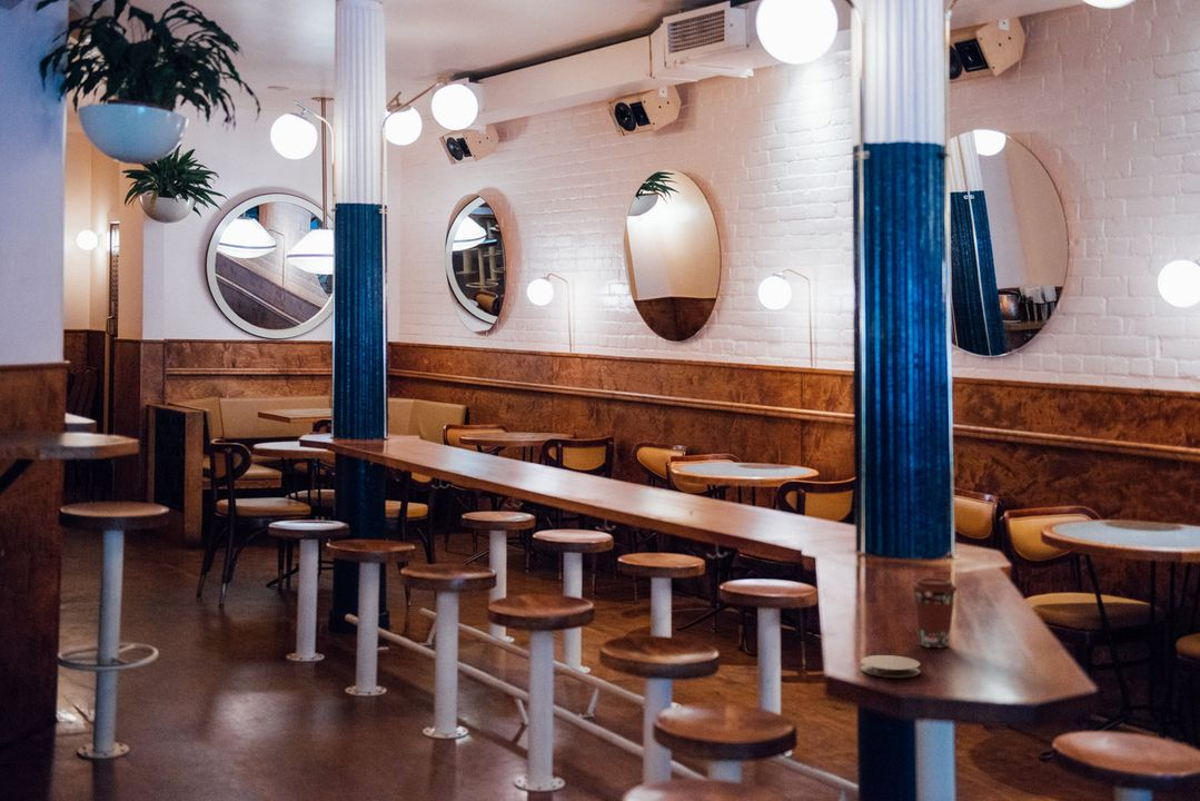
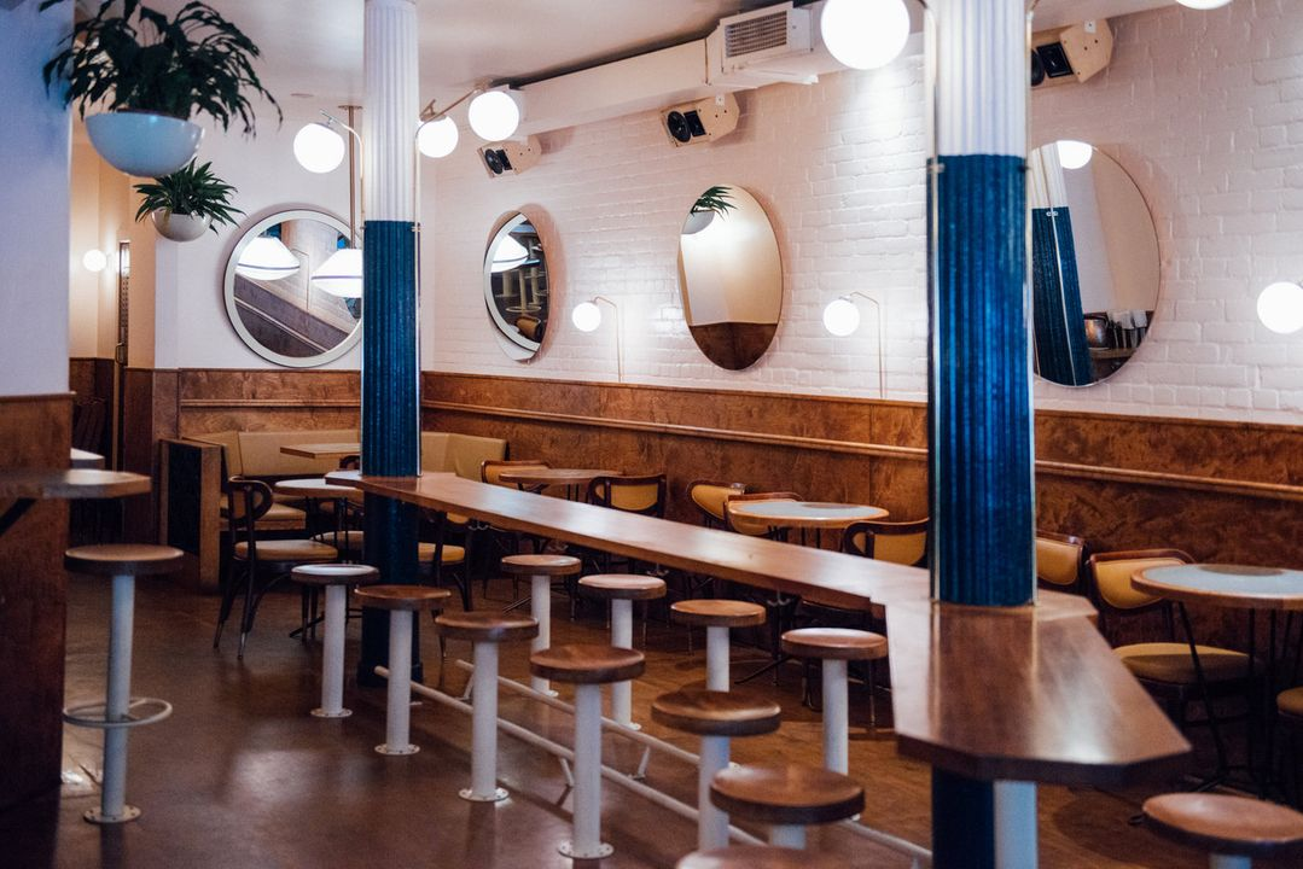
- coaster (890, 665)
- coffee cup (933, 612)
